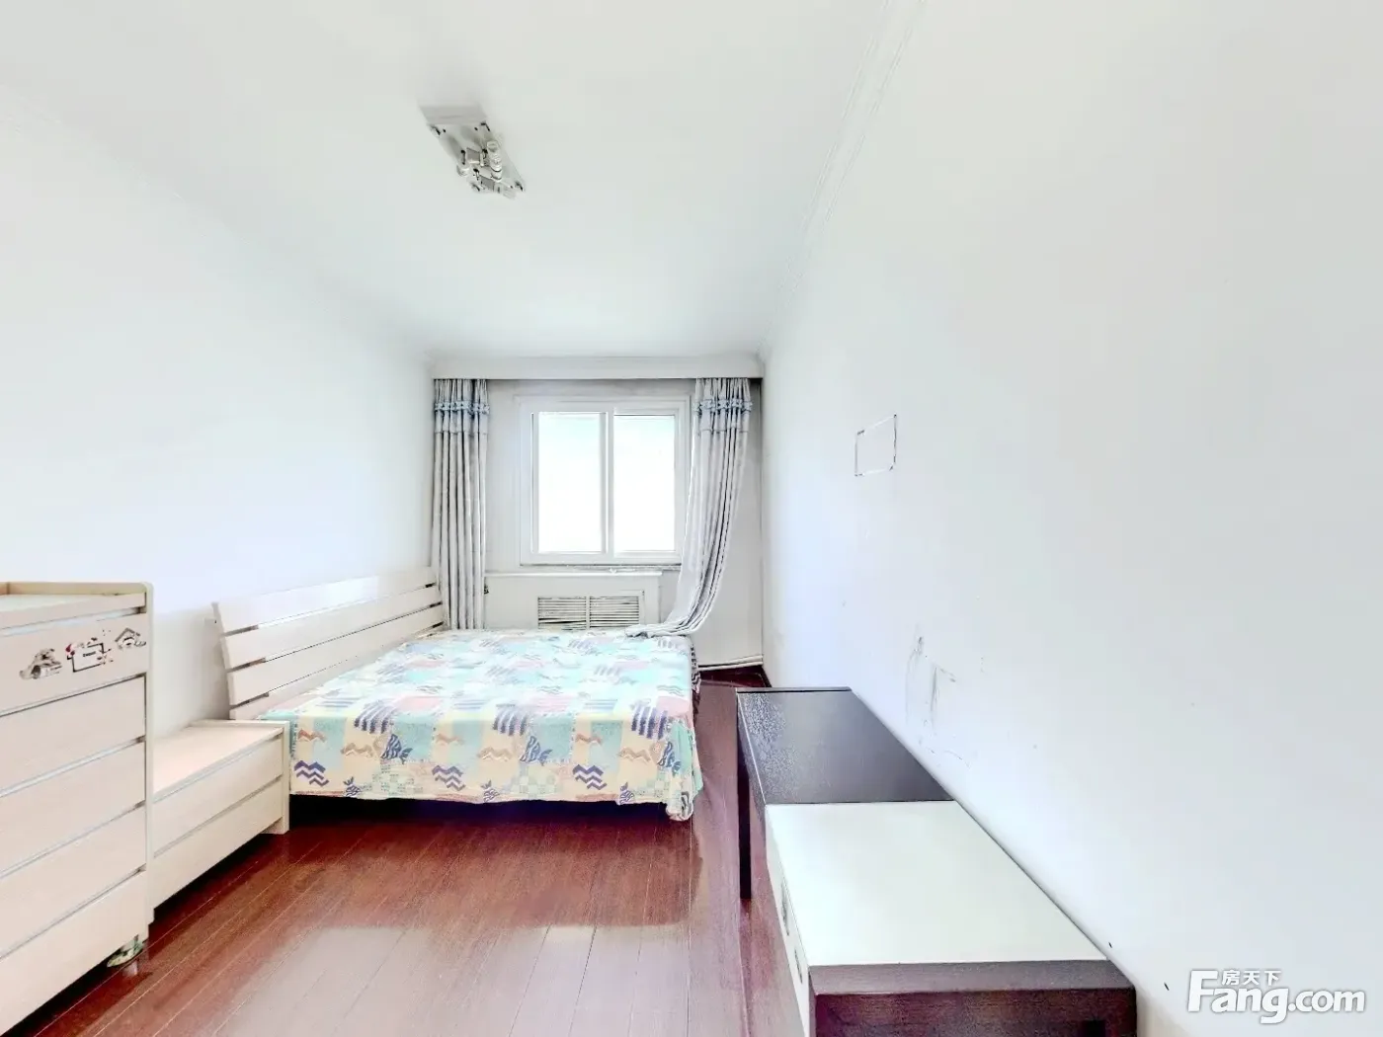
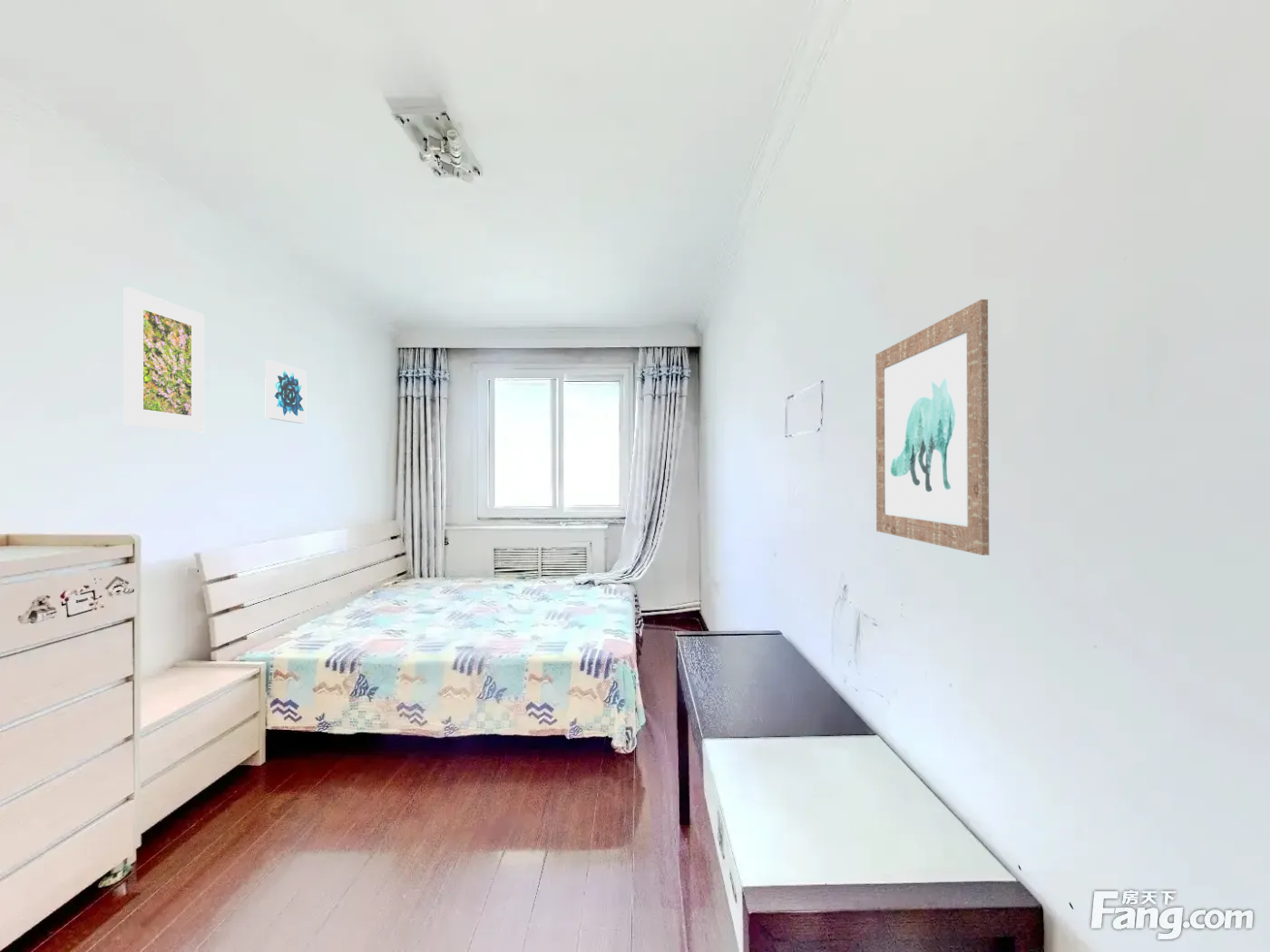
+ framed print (167, 364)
+ wall art (922, 436)
+ wall art (286, 393)
